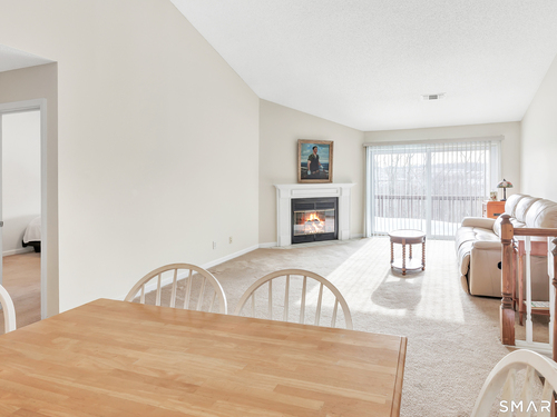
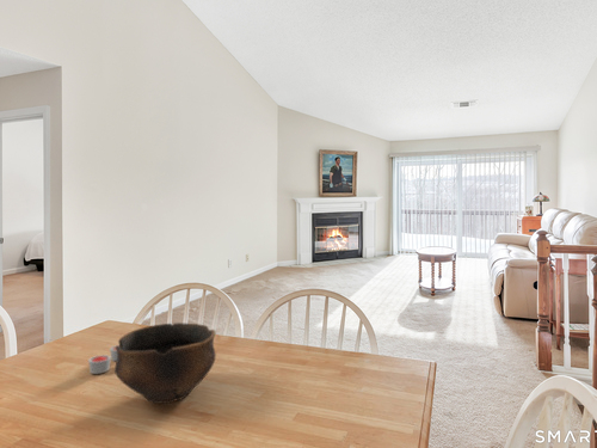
+ bowl (167, 364)
+ candle (110, 357)
